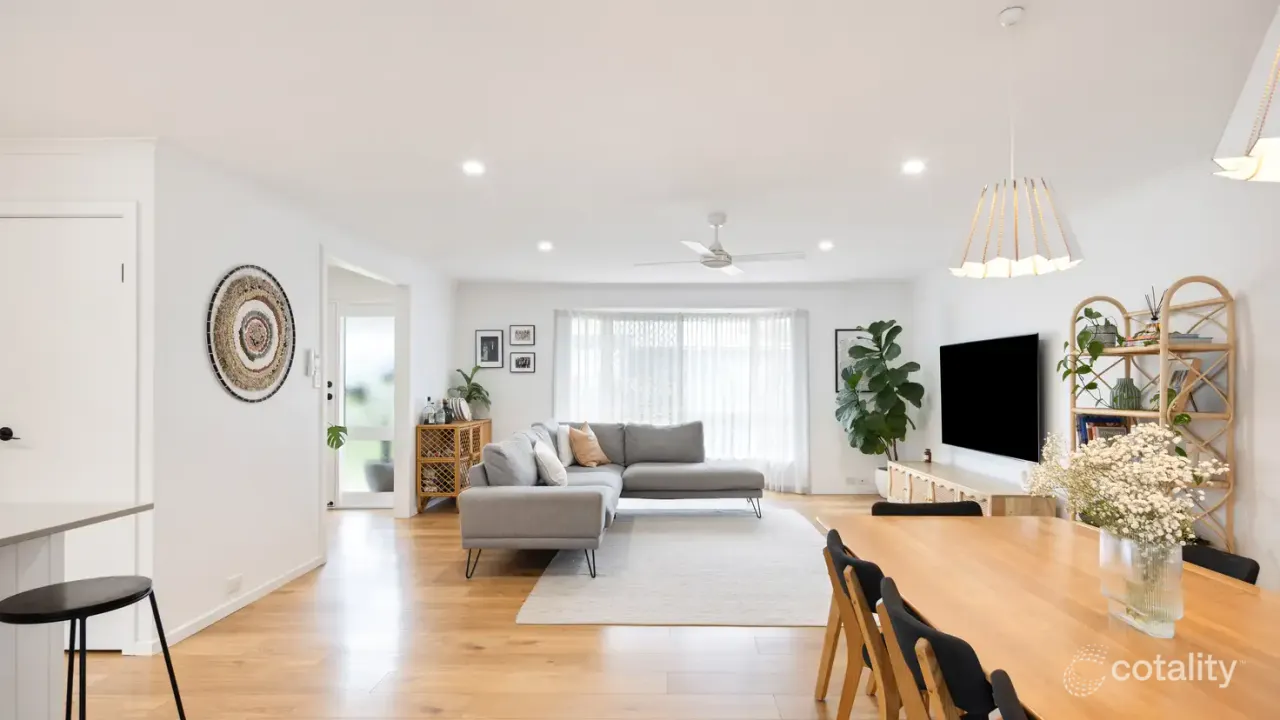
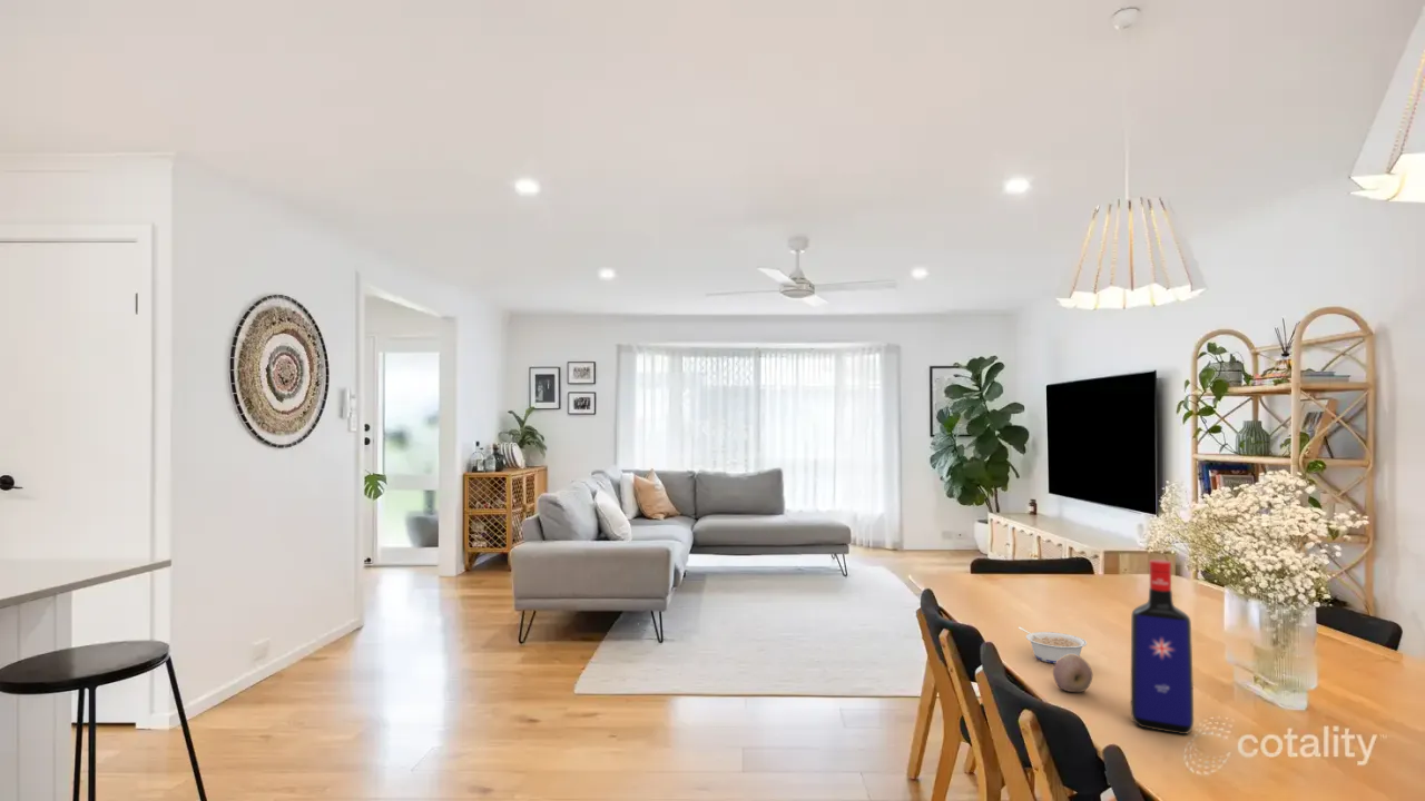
+ legume (1053, 646)
+ fruit (1072, 672)
+ liquor bottle (1160, 643)
